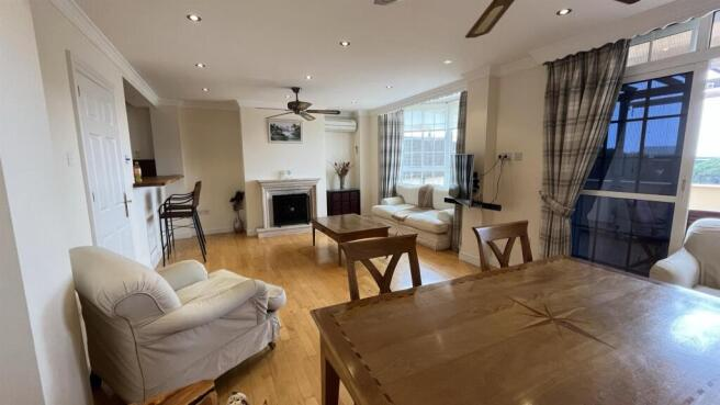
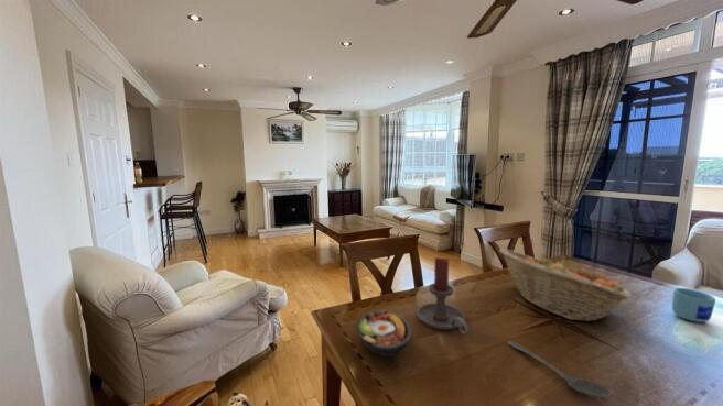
+ candle holder (445, 290)
+ fruit basket (555, 277)
+ mug (697, 305)
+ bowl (382, 333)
+ stirrer (550, 364)
